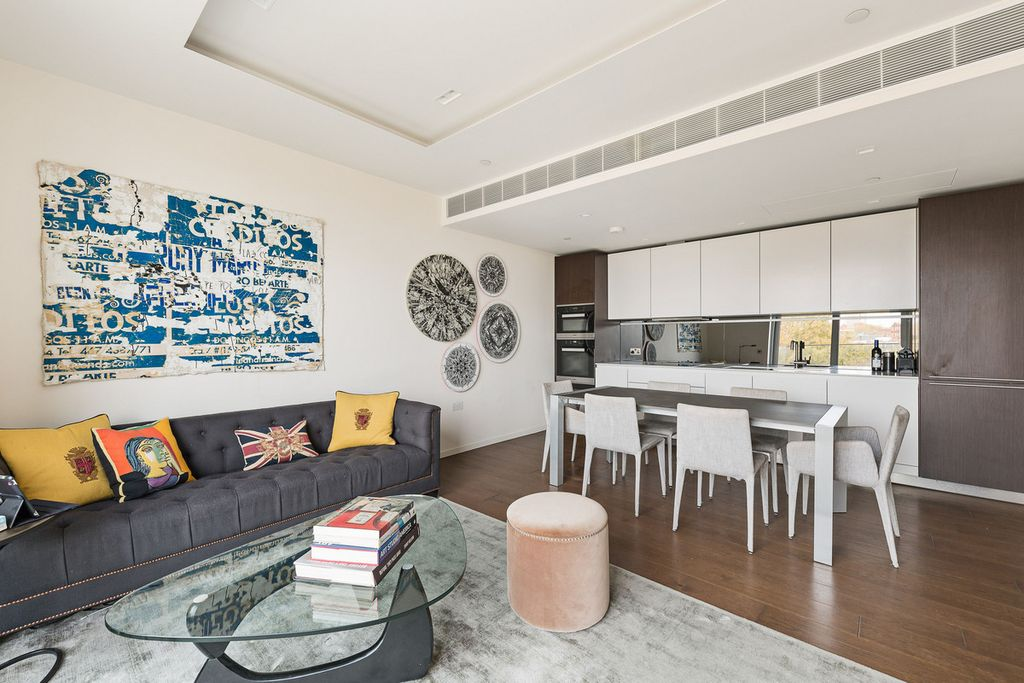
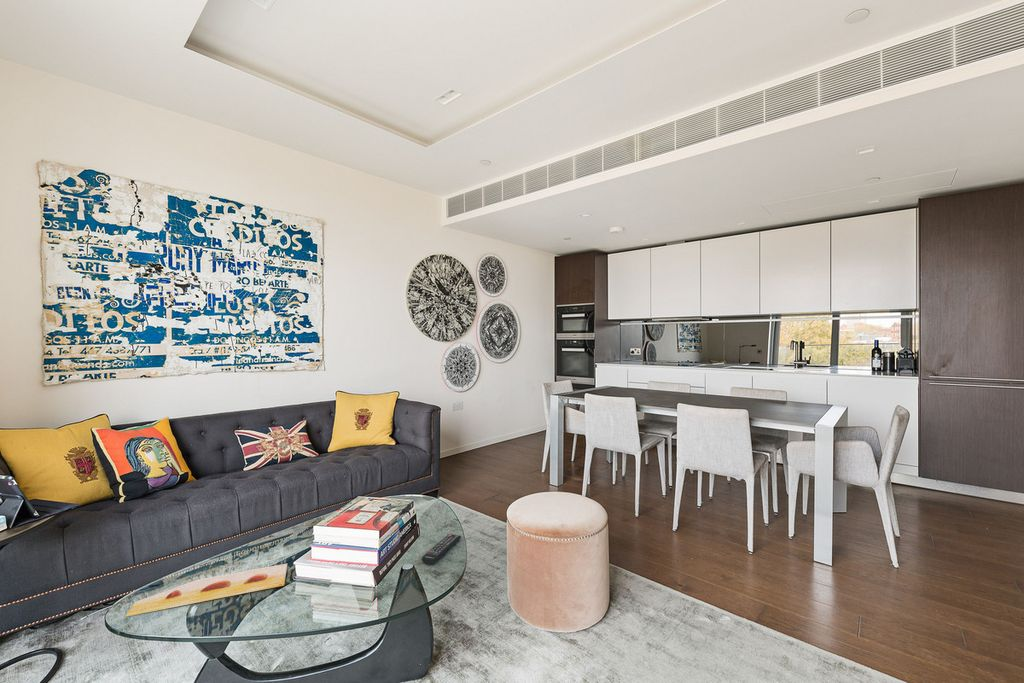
+ painting (214, 587)
+ remote control (442, 548)
